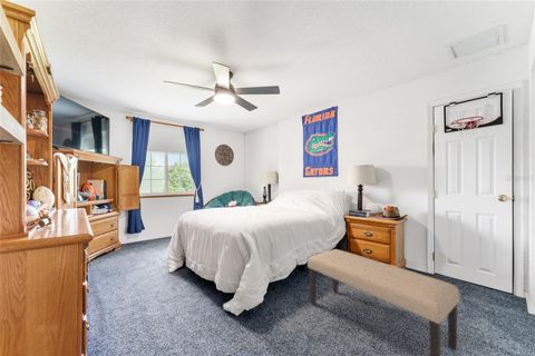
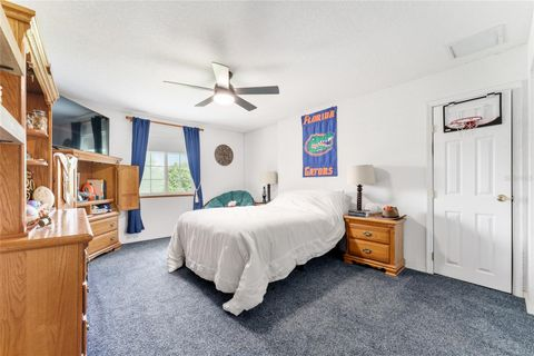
- bench (371, 294)
